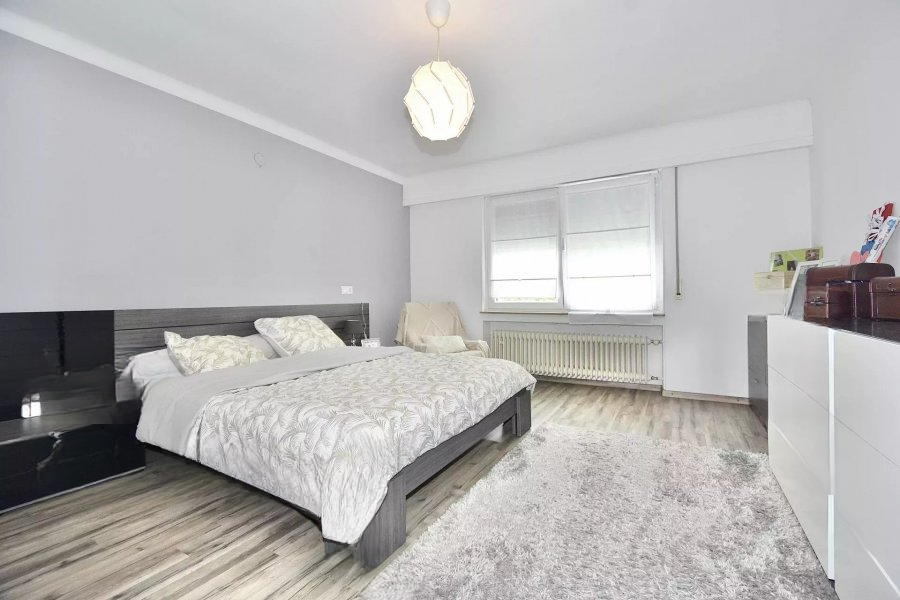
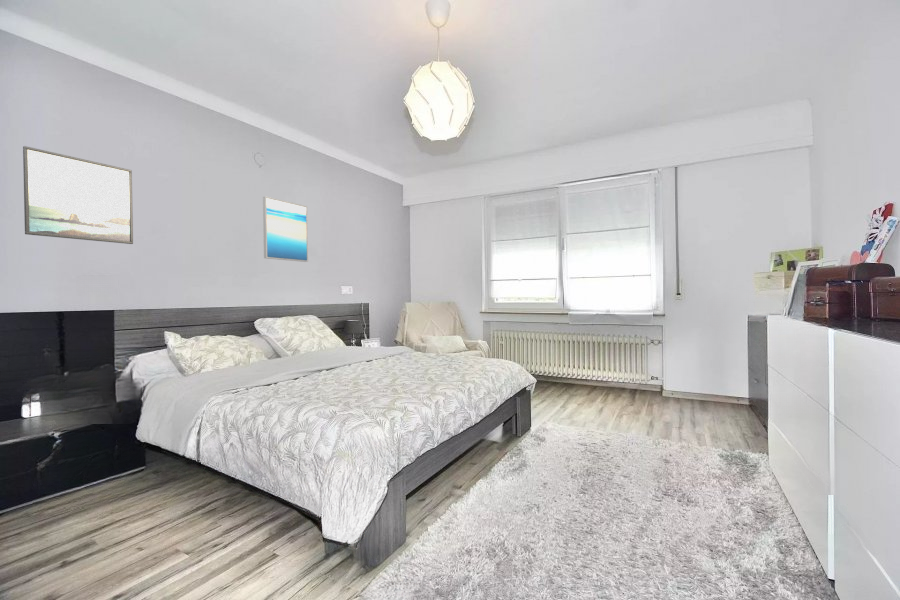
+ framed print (82, 199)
+ wall art (286, 230)
